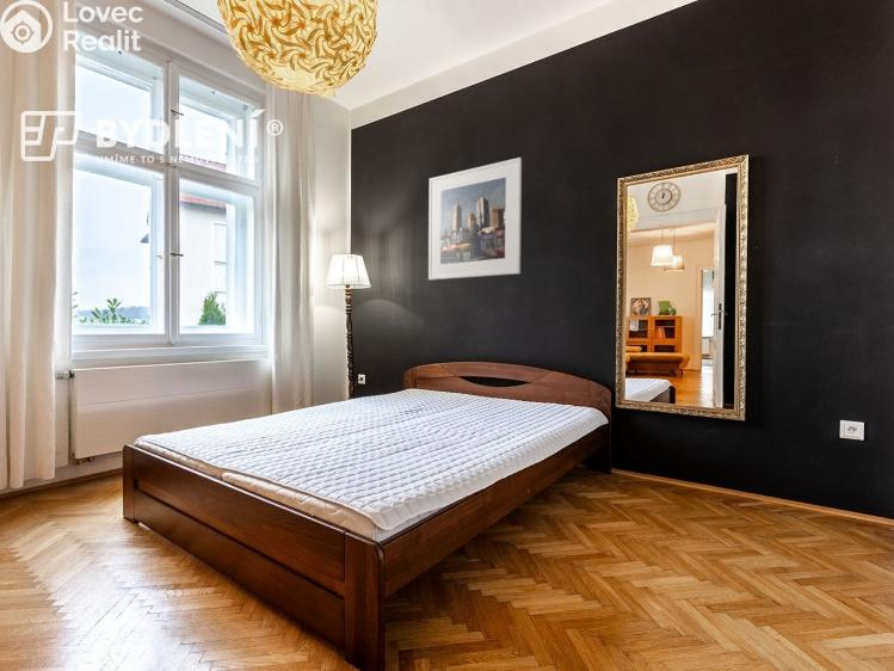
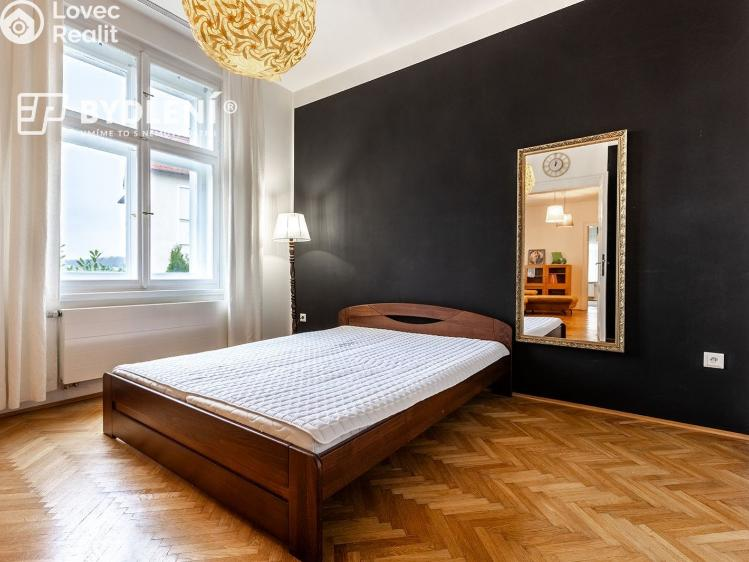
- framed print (471, 222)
